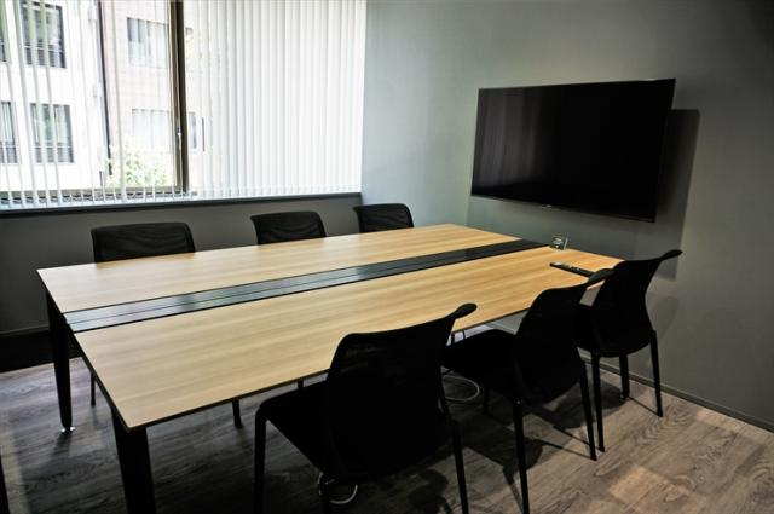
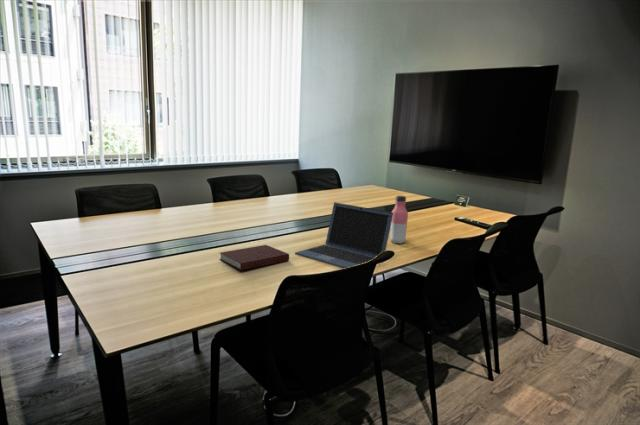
+ laptop (343, 233)
+ water bottle (399, 219)
+ notebook (254, 256)
